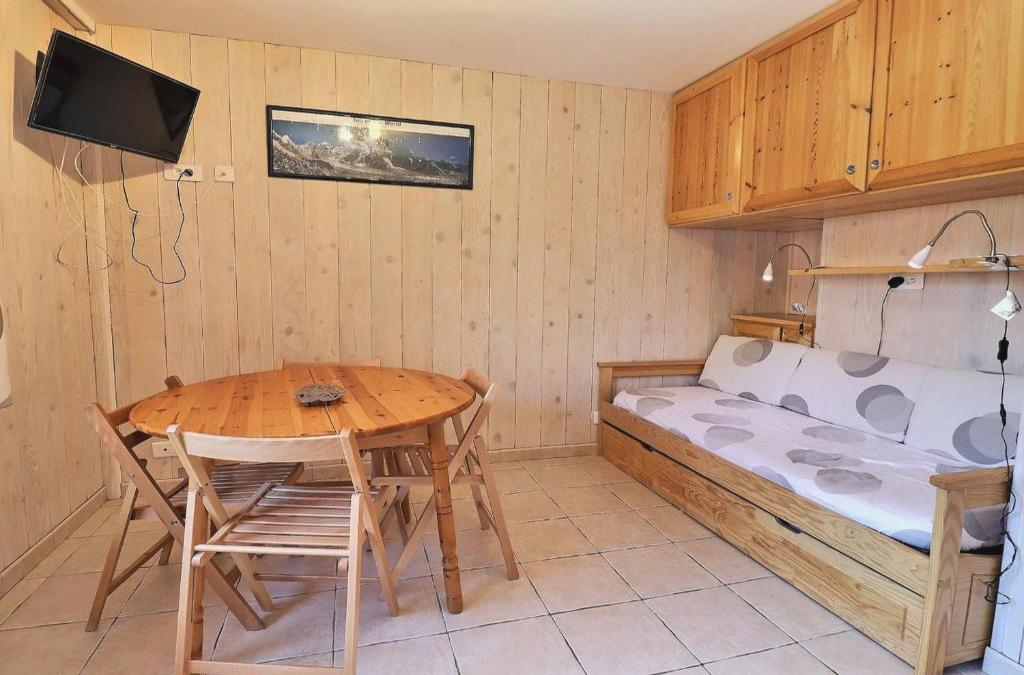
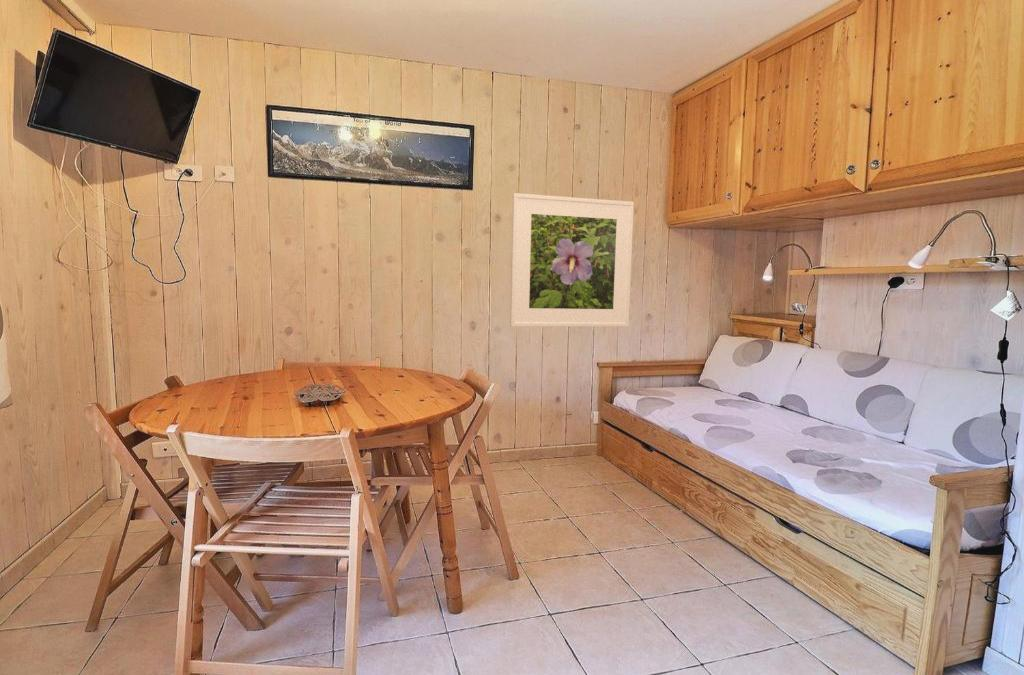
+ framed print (573, 263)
